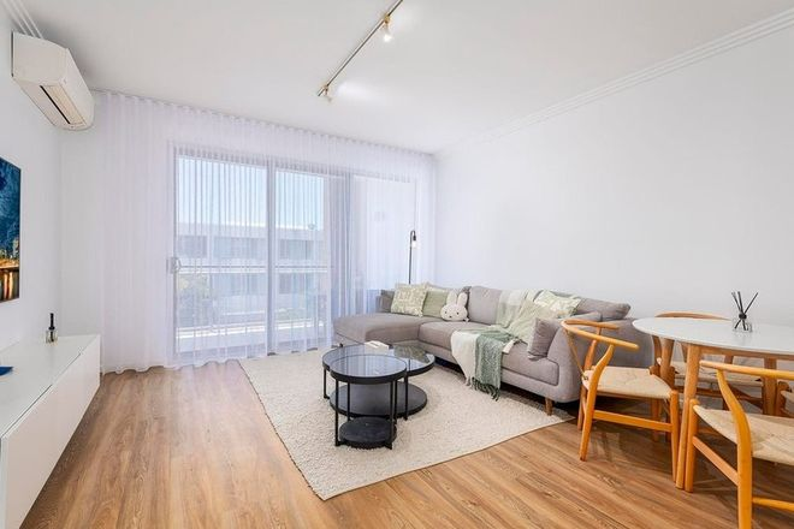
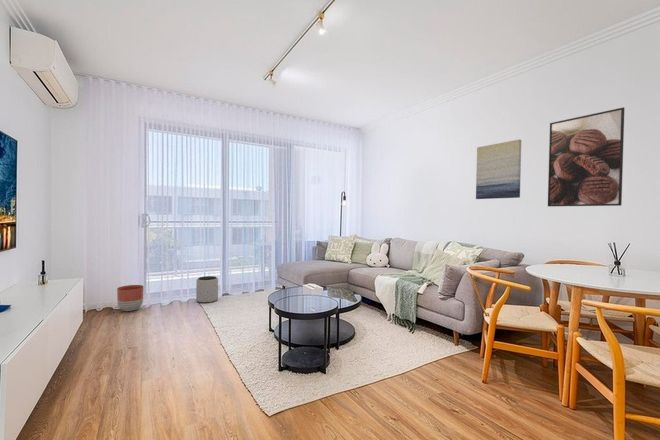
+ plant pot (207, 289)
+ planter (130, 298)
+ wall art (497, 171)
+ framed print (582, 161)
